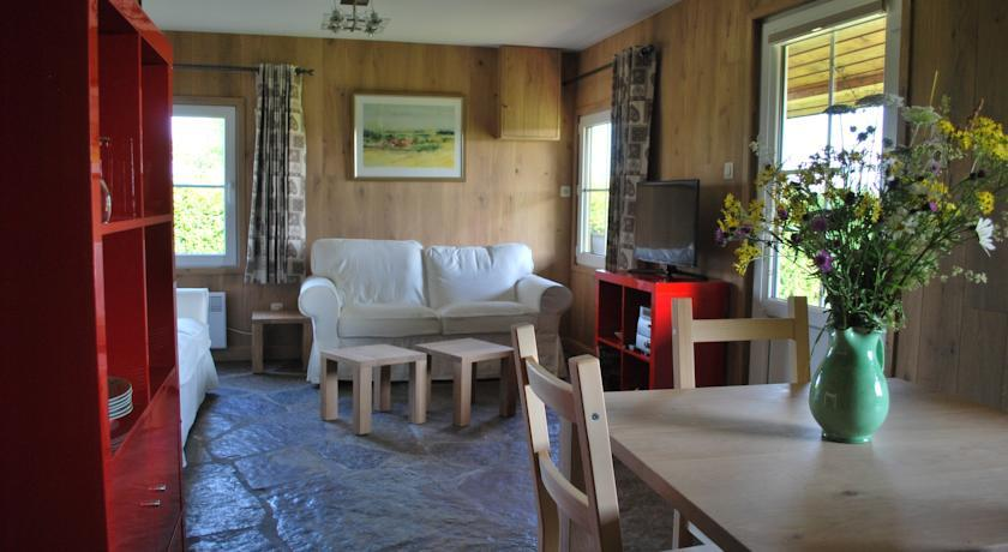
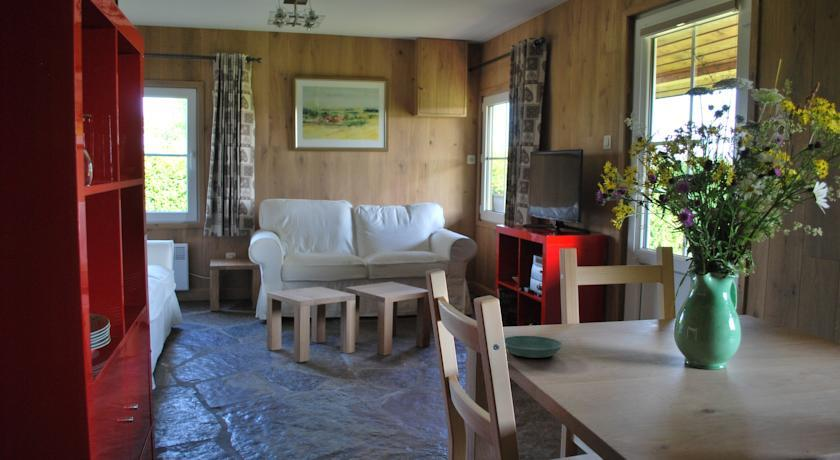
+ saucer (531, 347)
